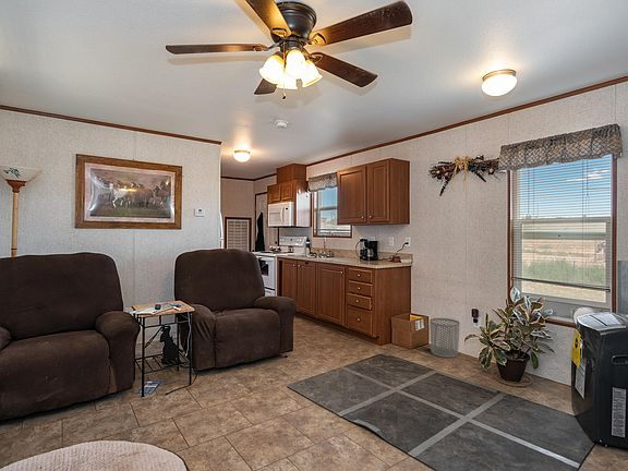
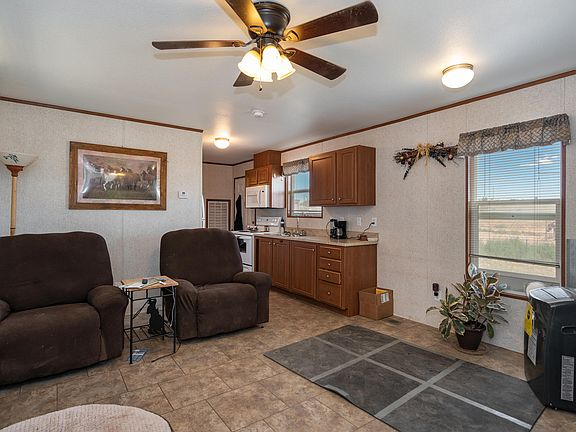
- waste bin (444, 337)
